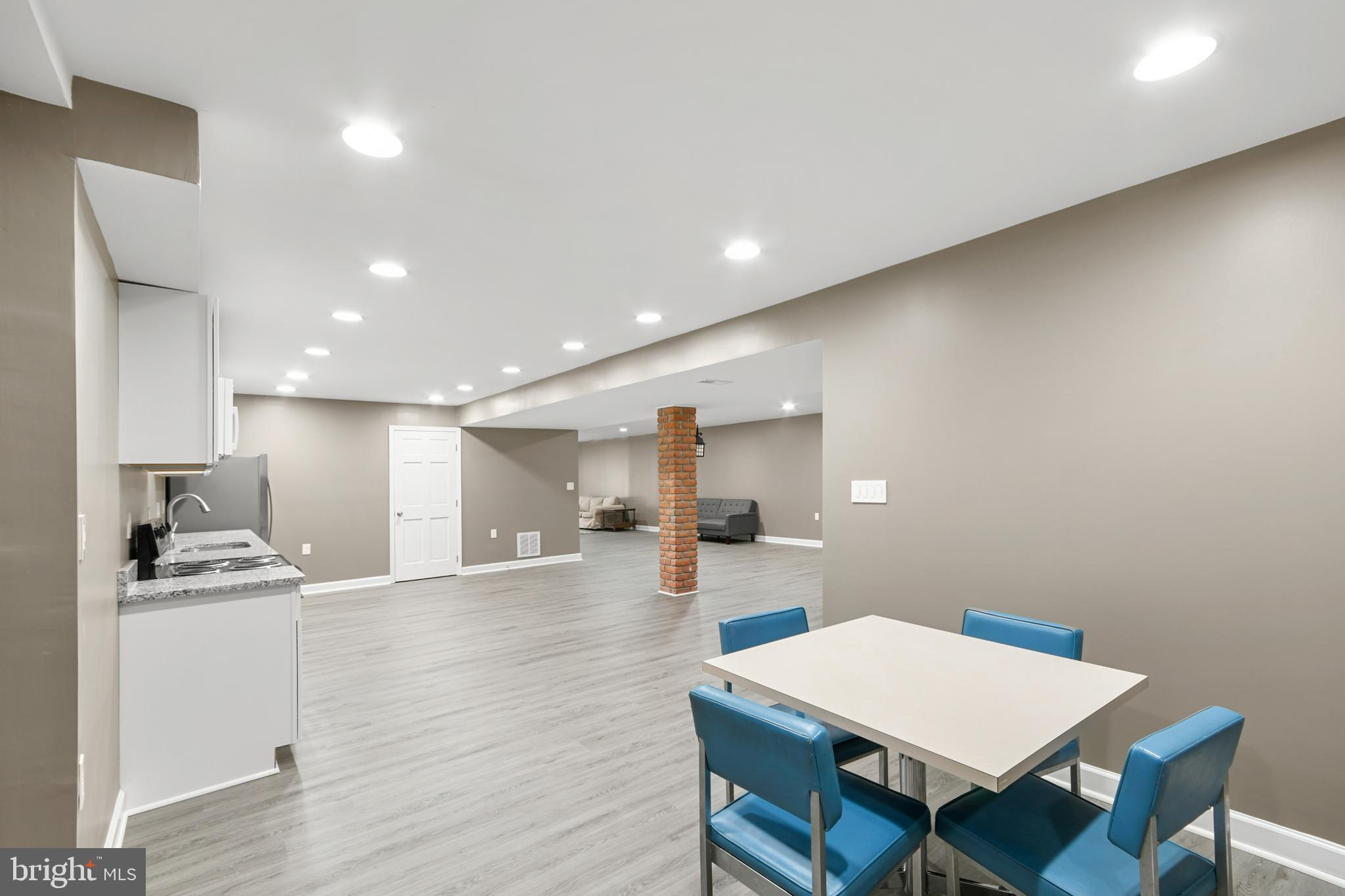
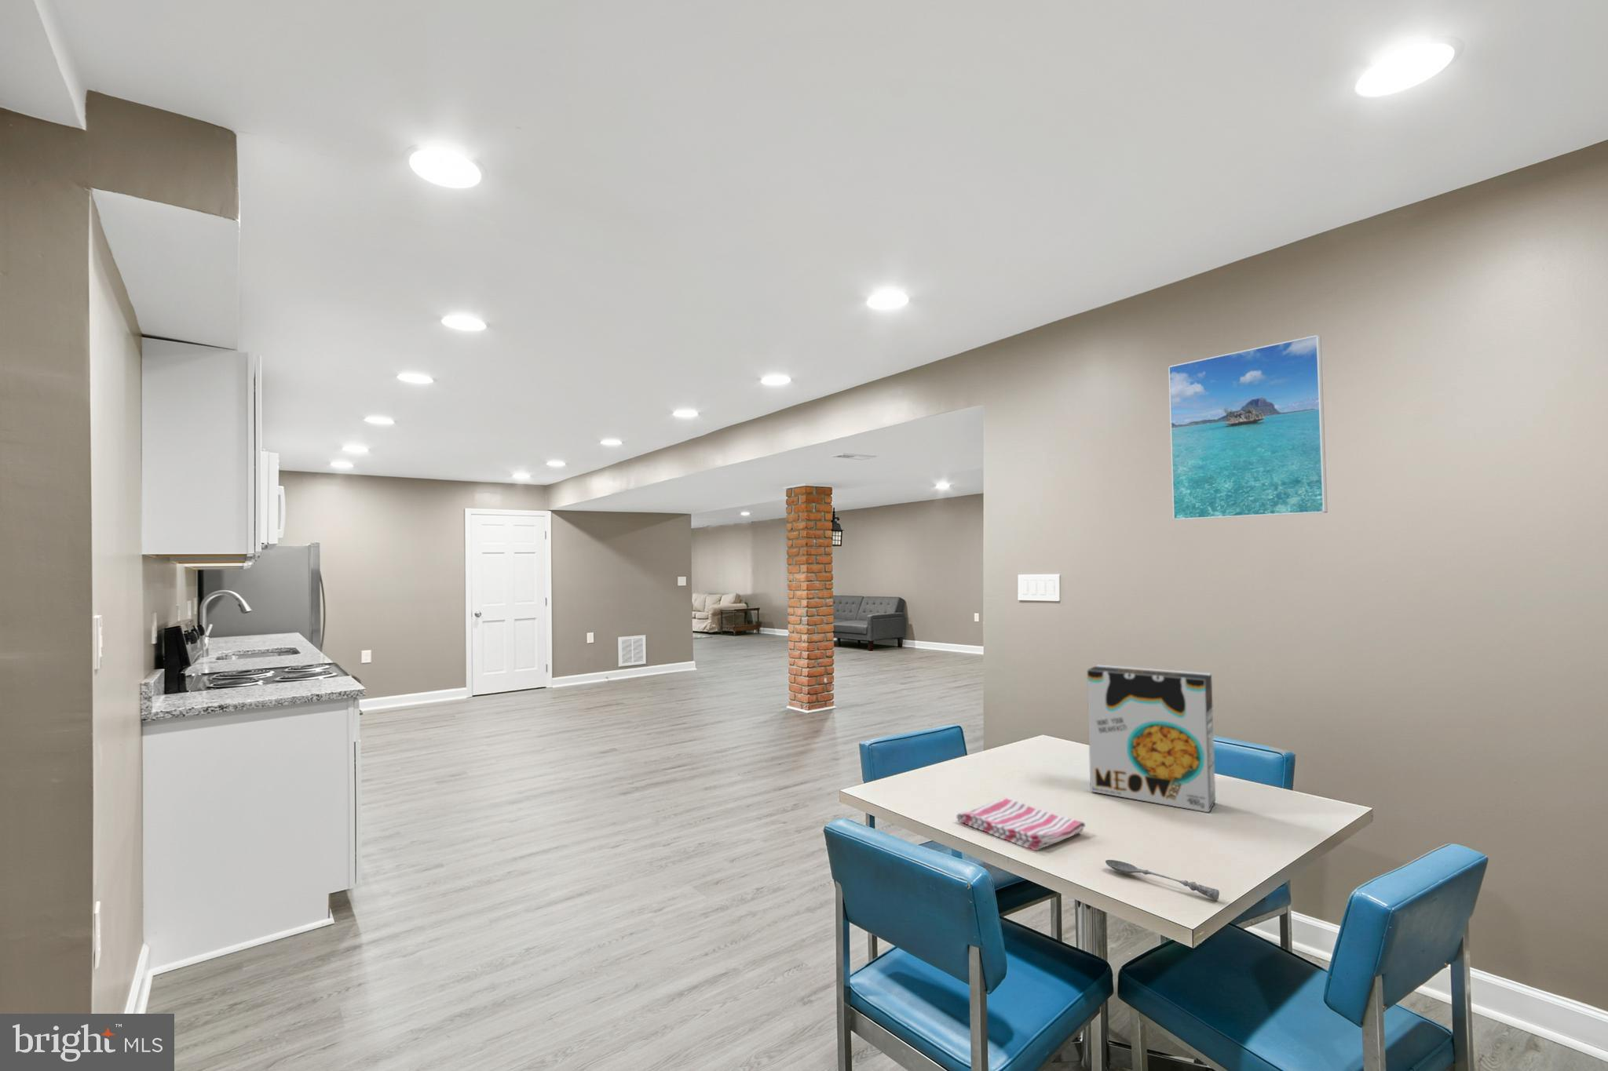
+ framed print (1242, 434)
+ cereal box (1149, 734)
+ soupspoon (1158, 876)
+ dish towel (1019, 819)
